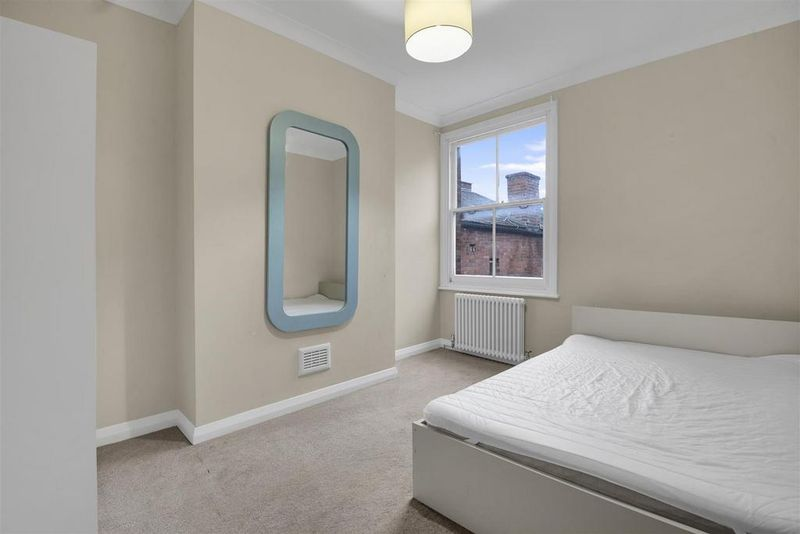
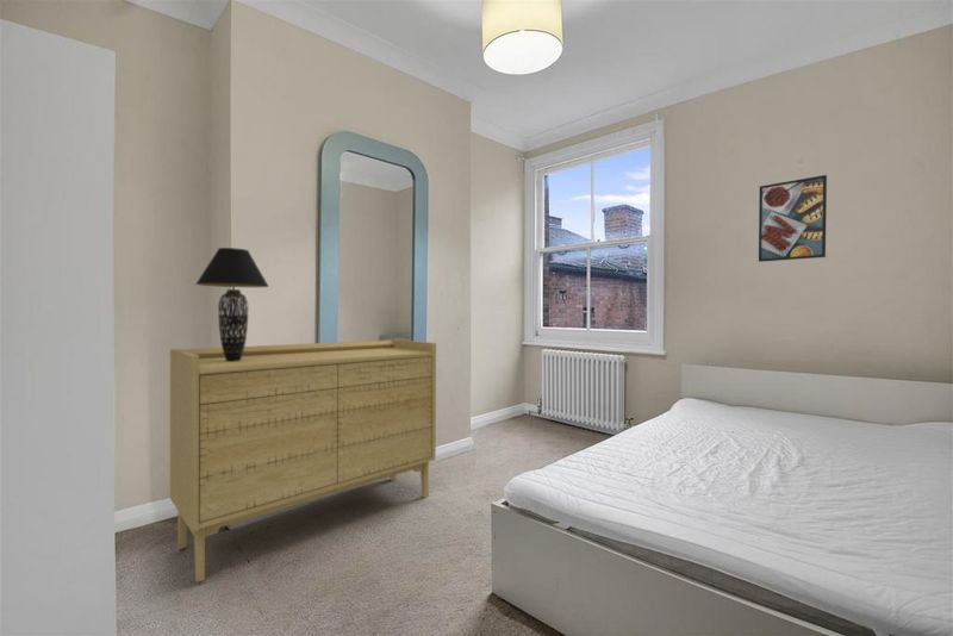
+ table lamp (233, 305)
+ sideboard (318, 432)
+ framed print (791, 220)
